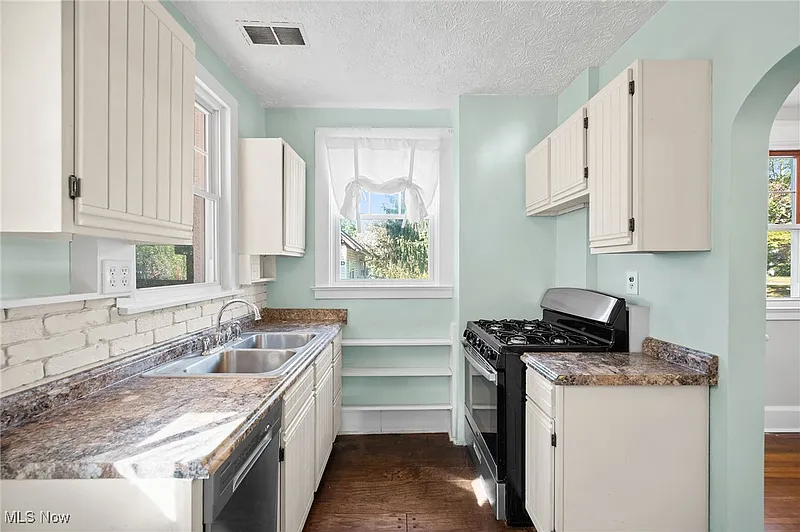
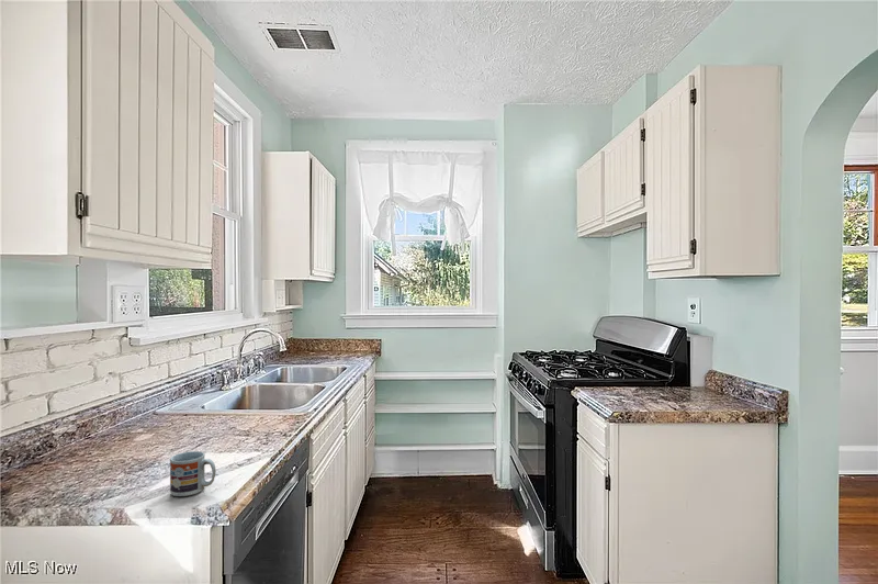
+ cup (193, 472)
